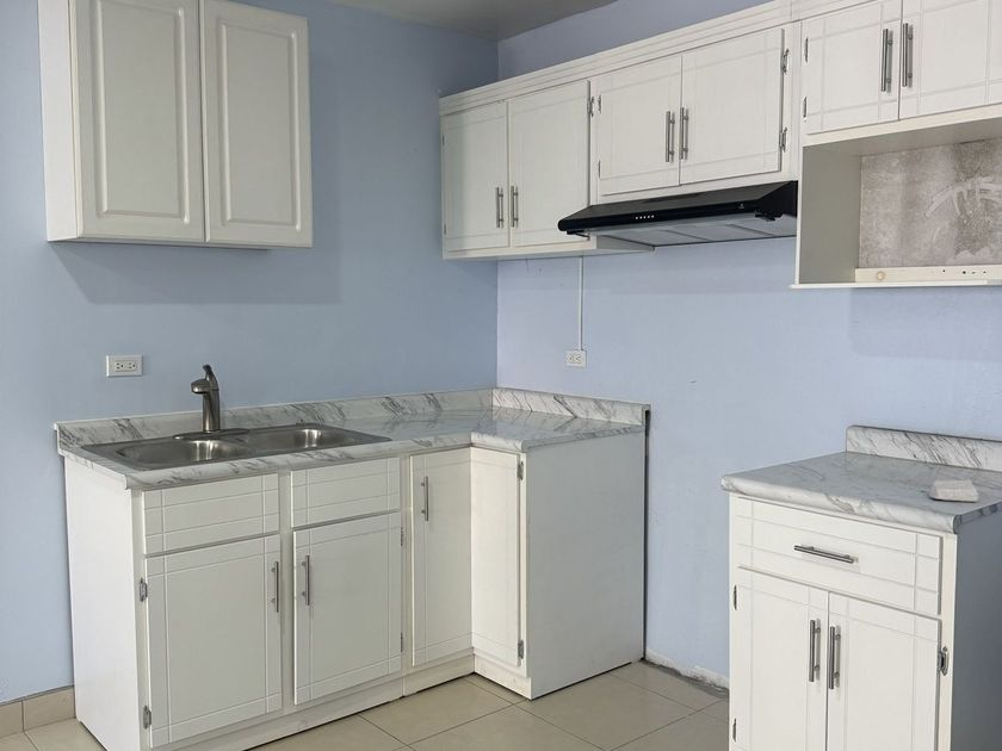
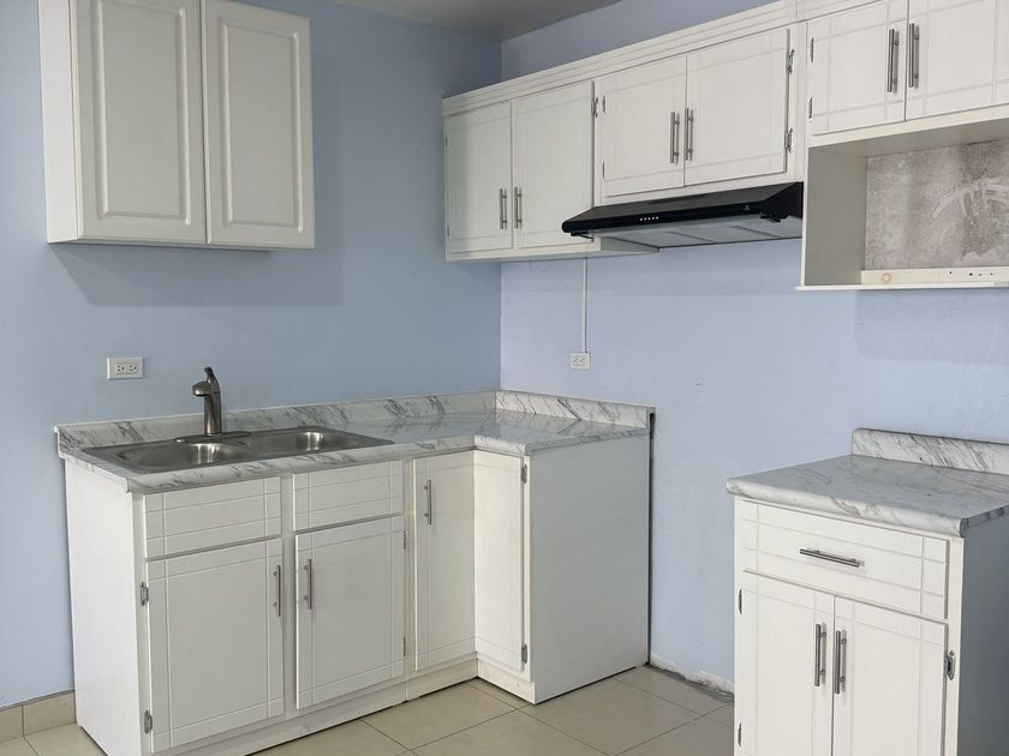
- soap bar (952, 490)
